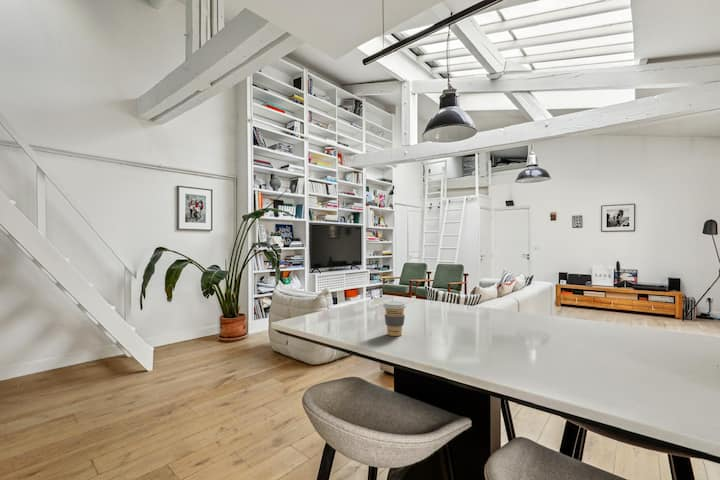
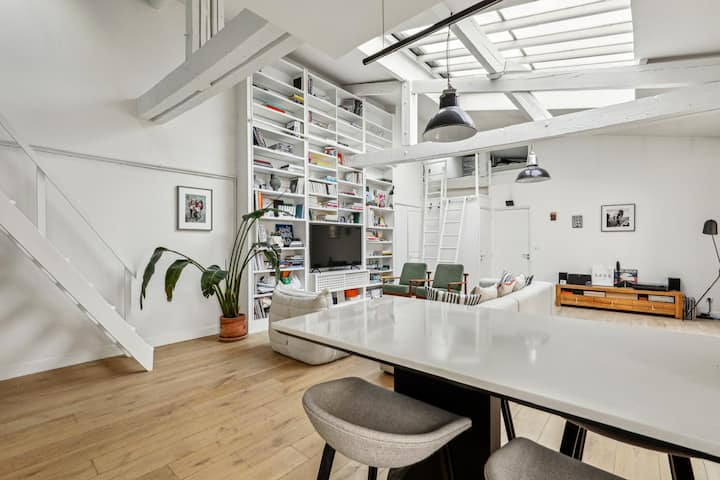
- coffee cup (394, 318)
